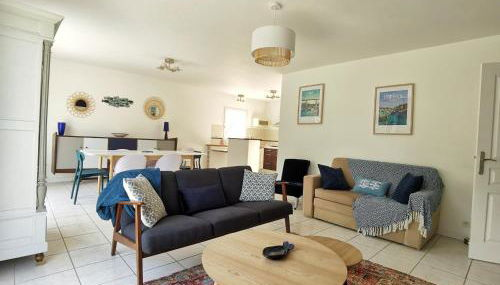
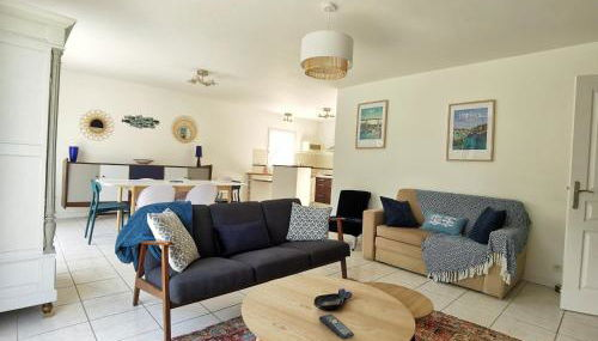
+ remote control (335, 325)
